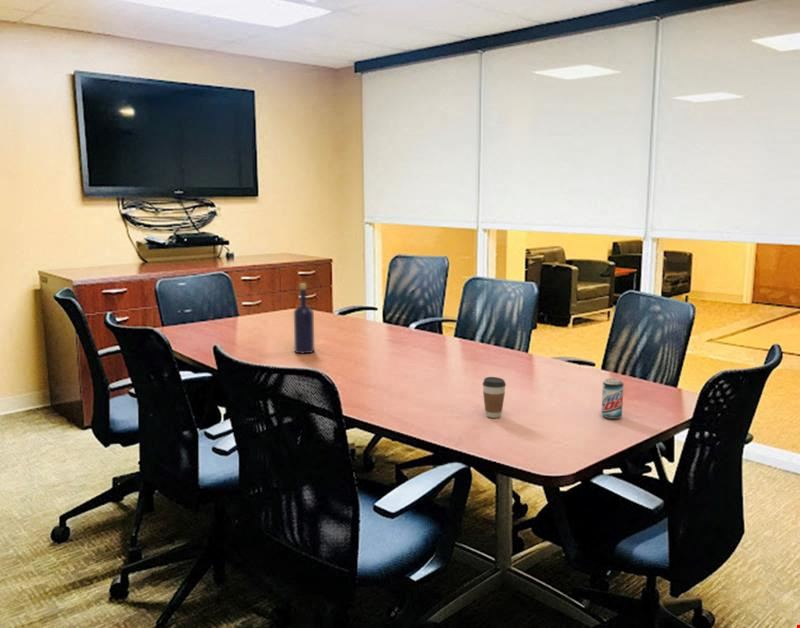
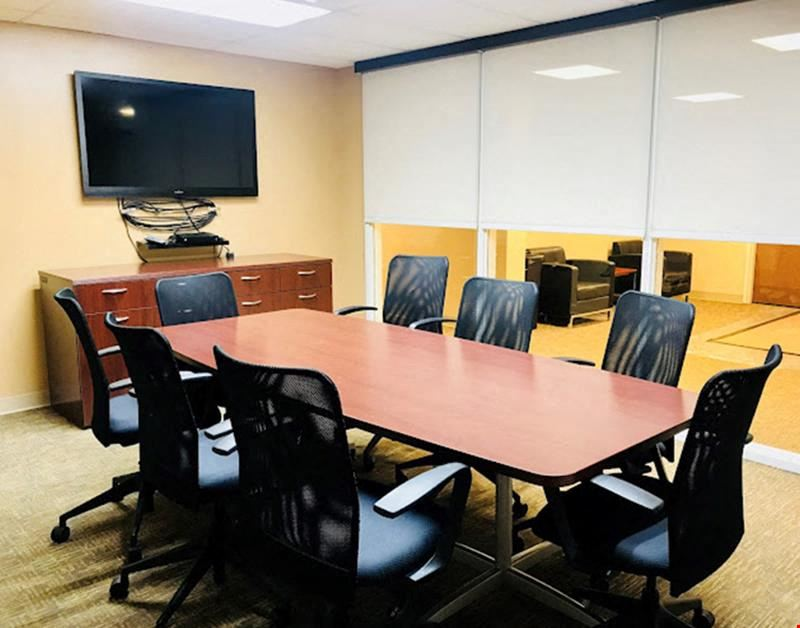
- coffee cup (493, 397)
- beer can (612, 398)
- bottle (303, 317)
